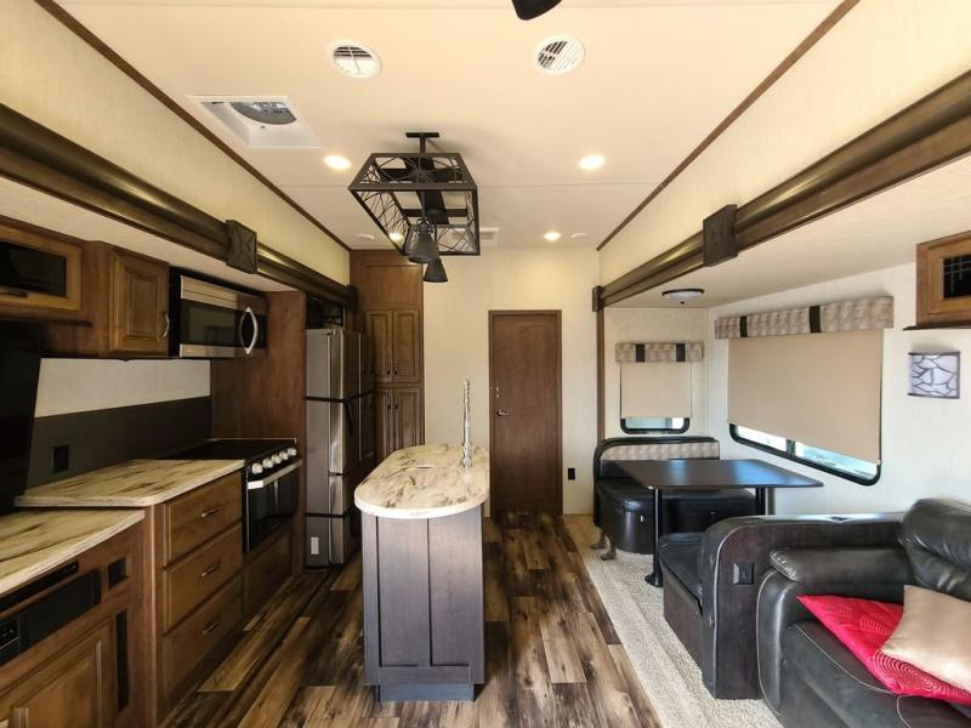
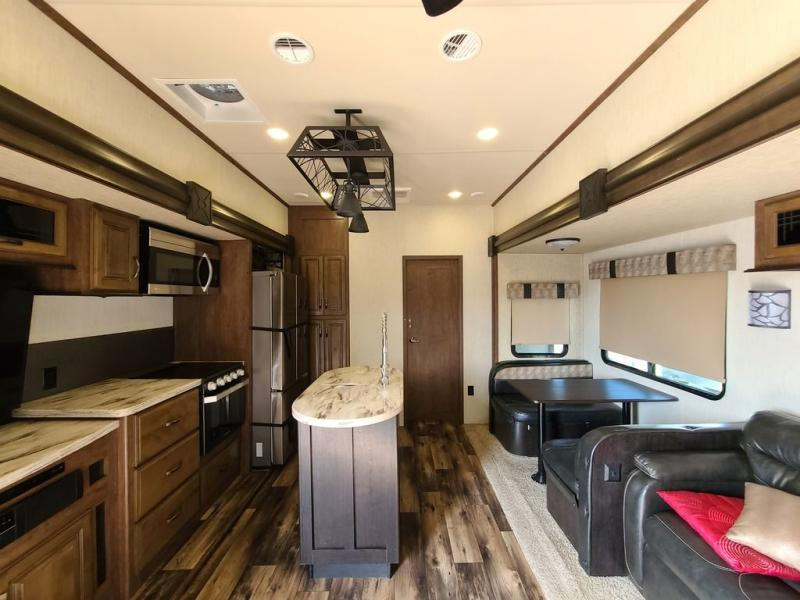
- boots (603, 545)
